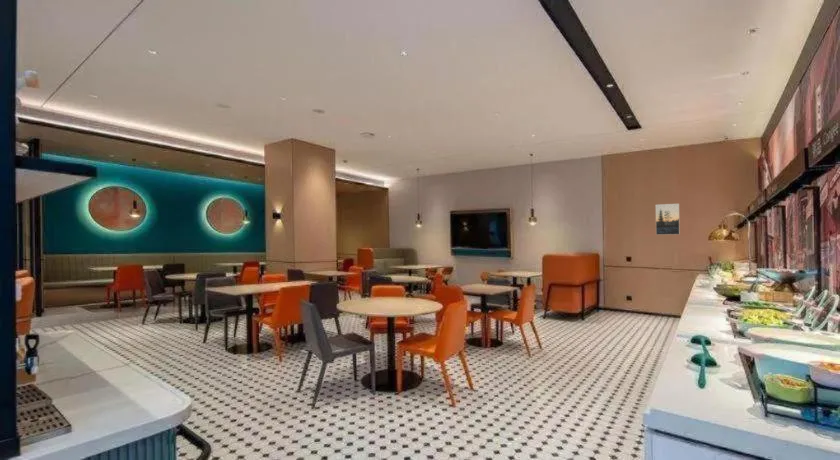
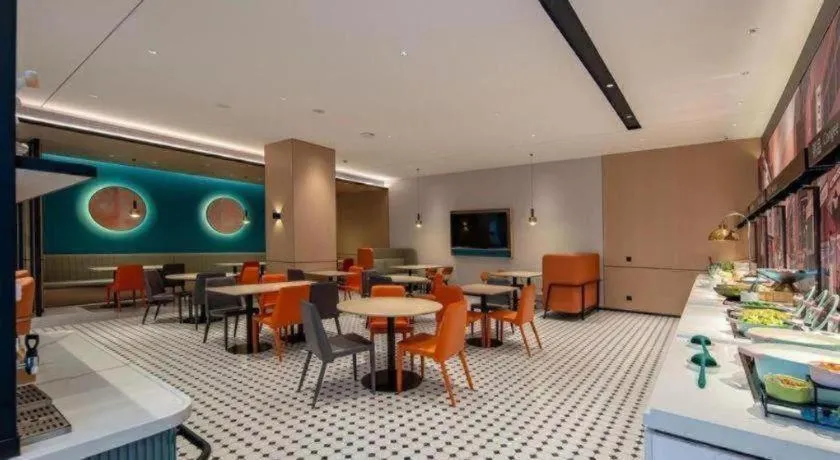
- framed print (667, 219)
